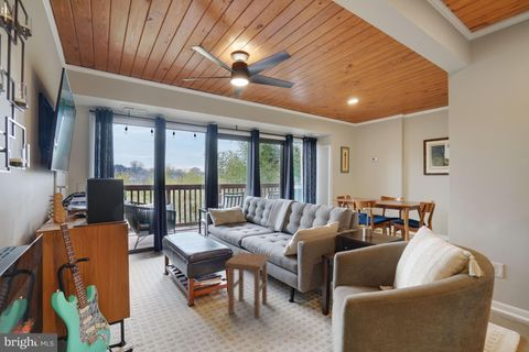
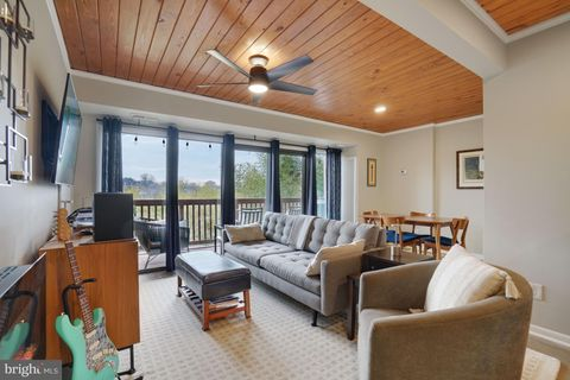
- stool (242, 283)
